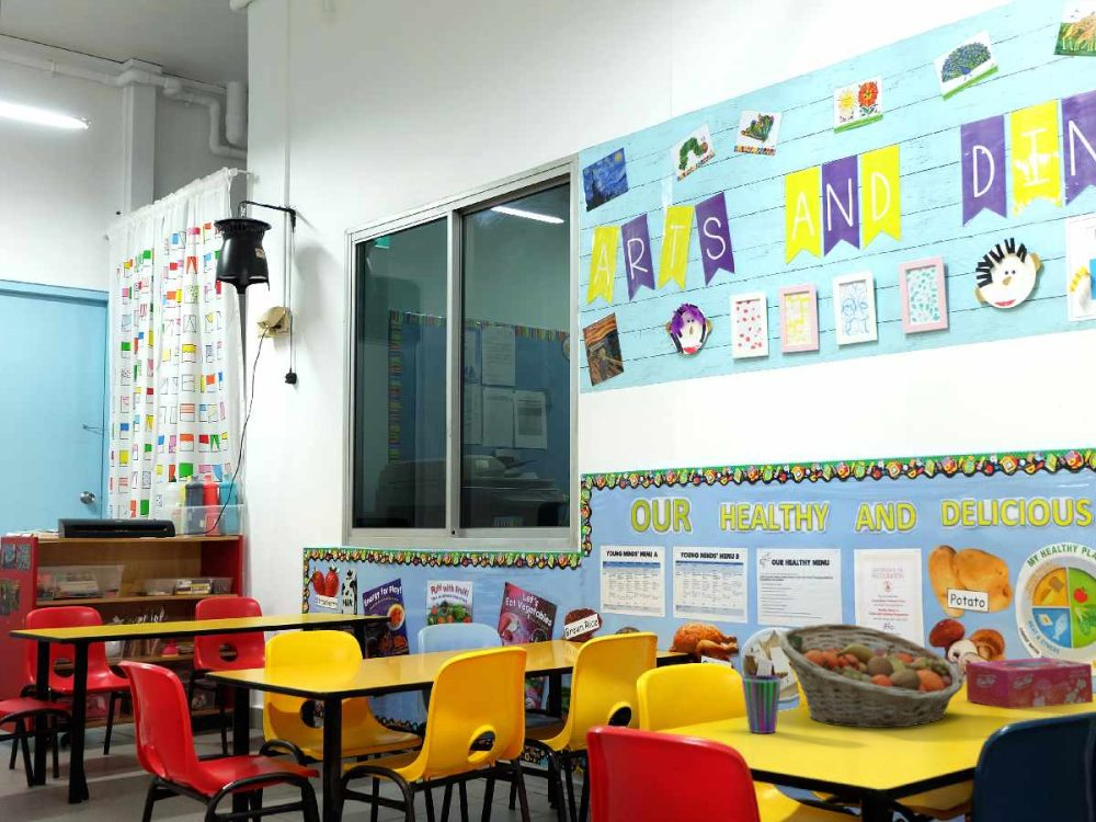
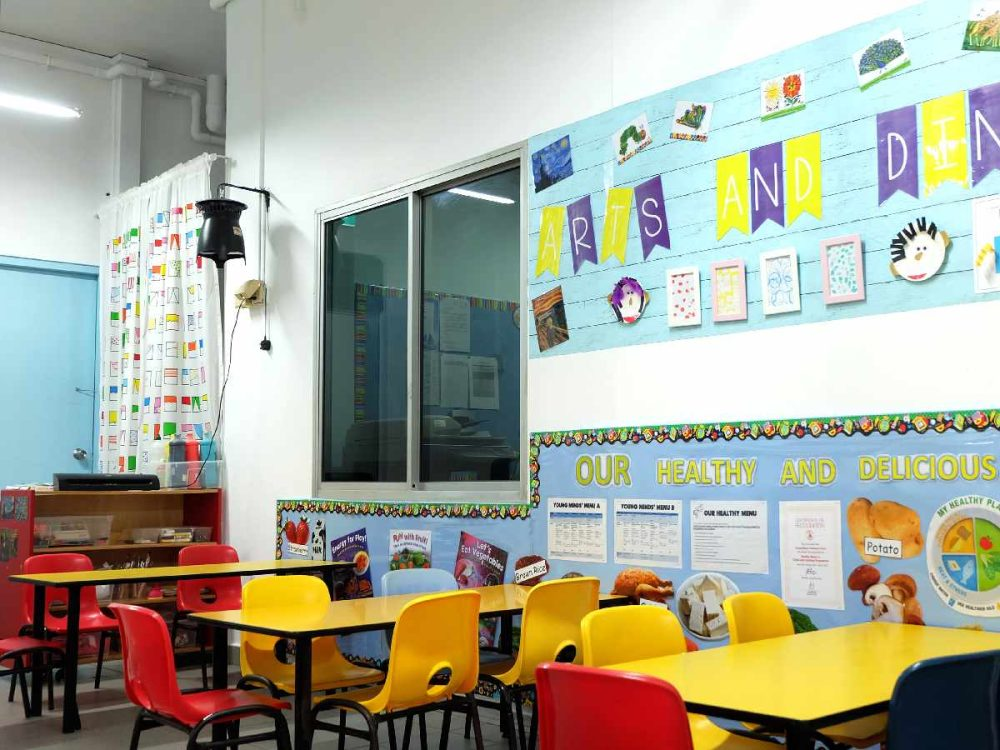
- cup (762, 704)
- fruit basket (869, 673)
- tissue box (1028, 682)
